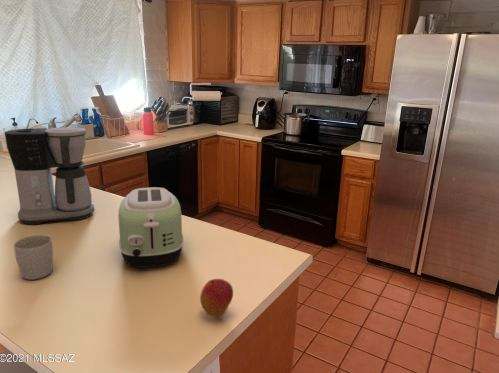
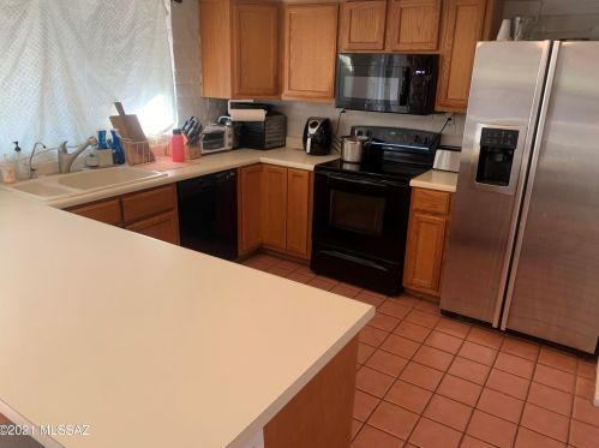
- toaster (151, 225)
- fruit (216, 298)
- coffee maker (51, 175)
- mug (37, 254)
